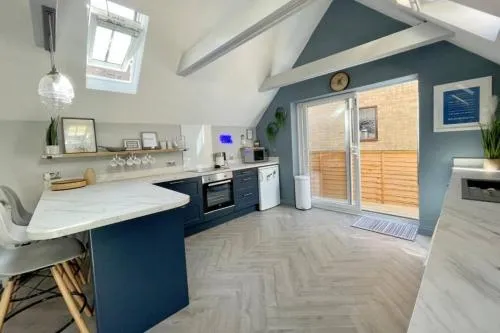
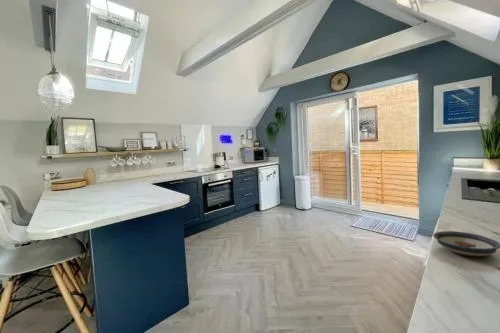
+ saucer (464, 245)
